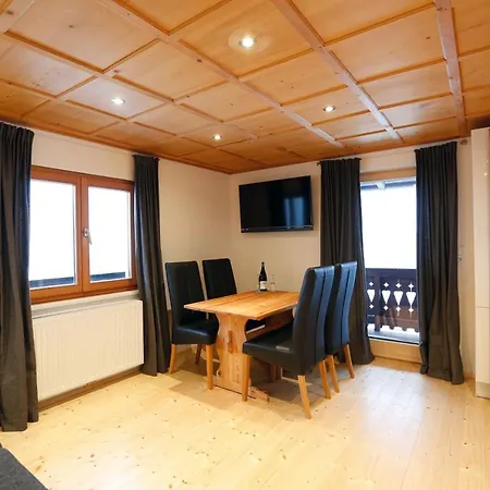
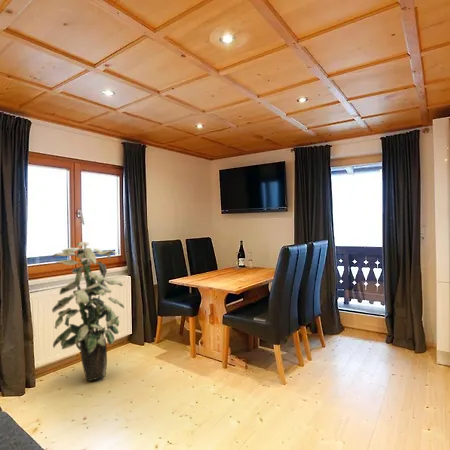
+ indoor plant (87, 309)
